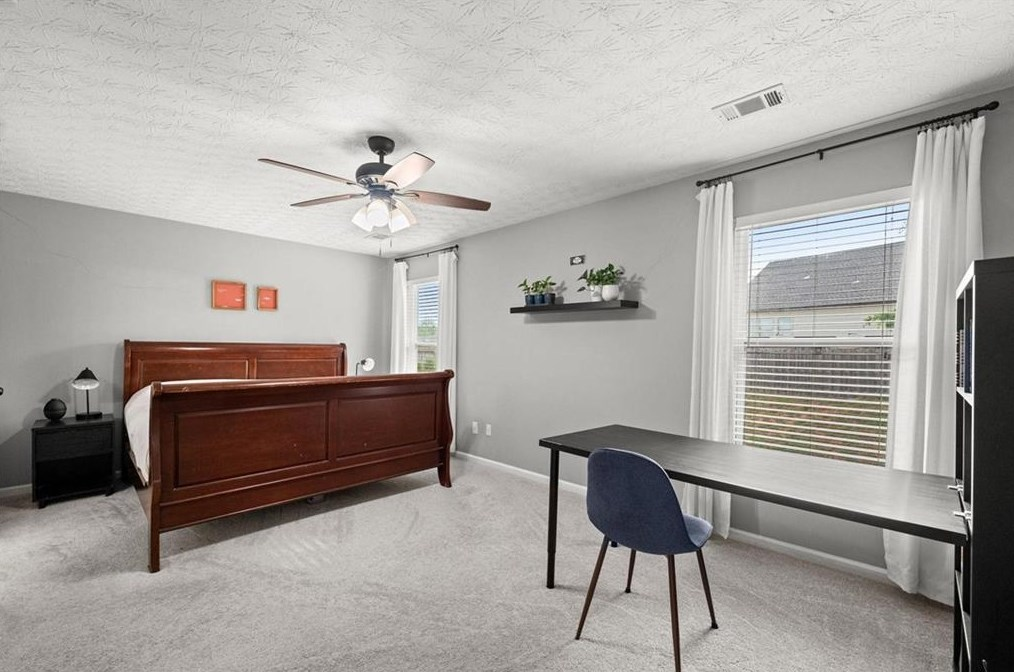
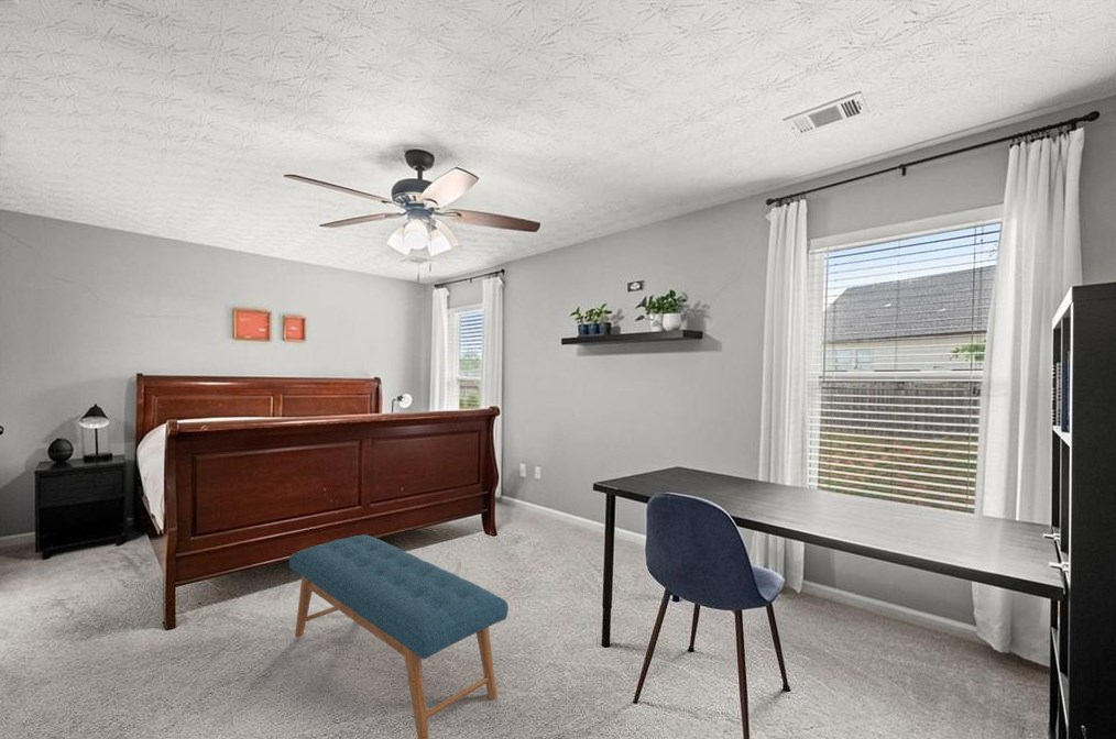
+ bench (387, 616)
